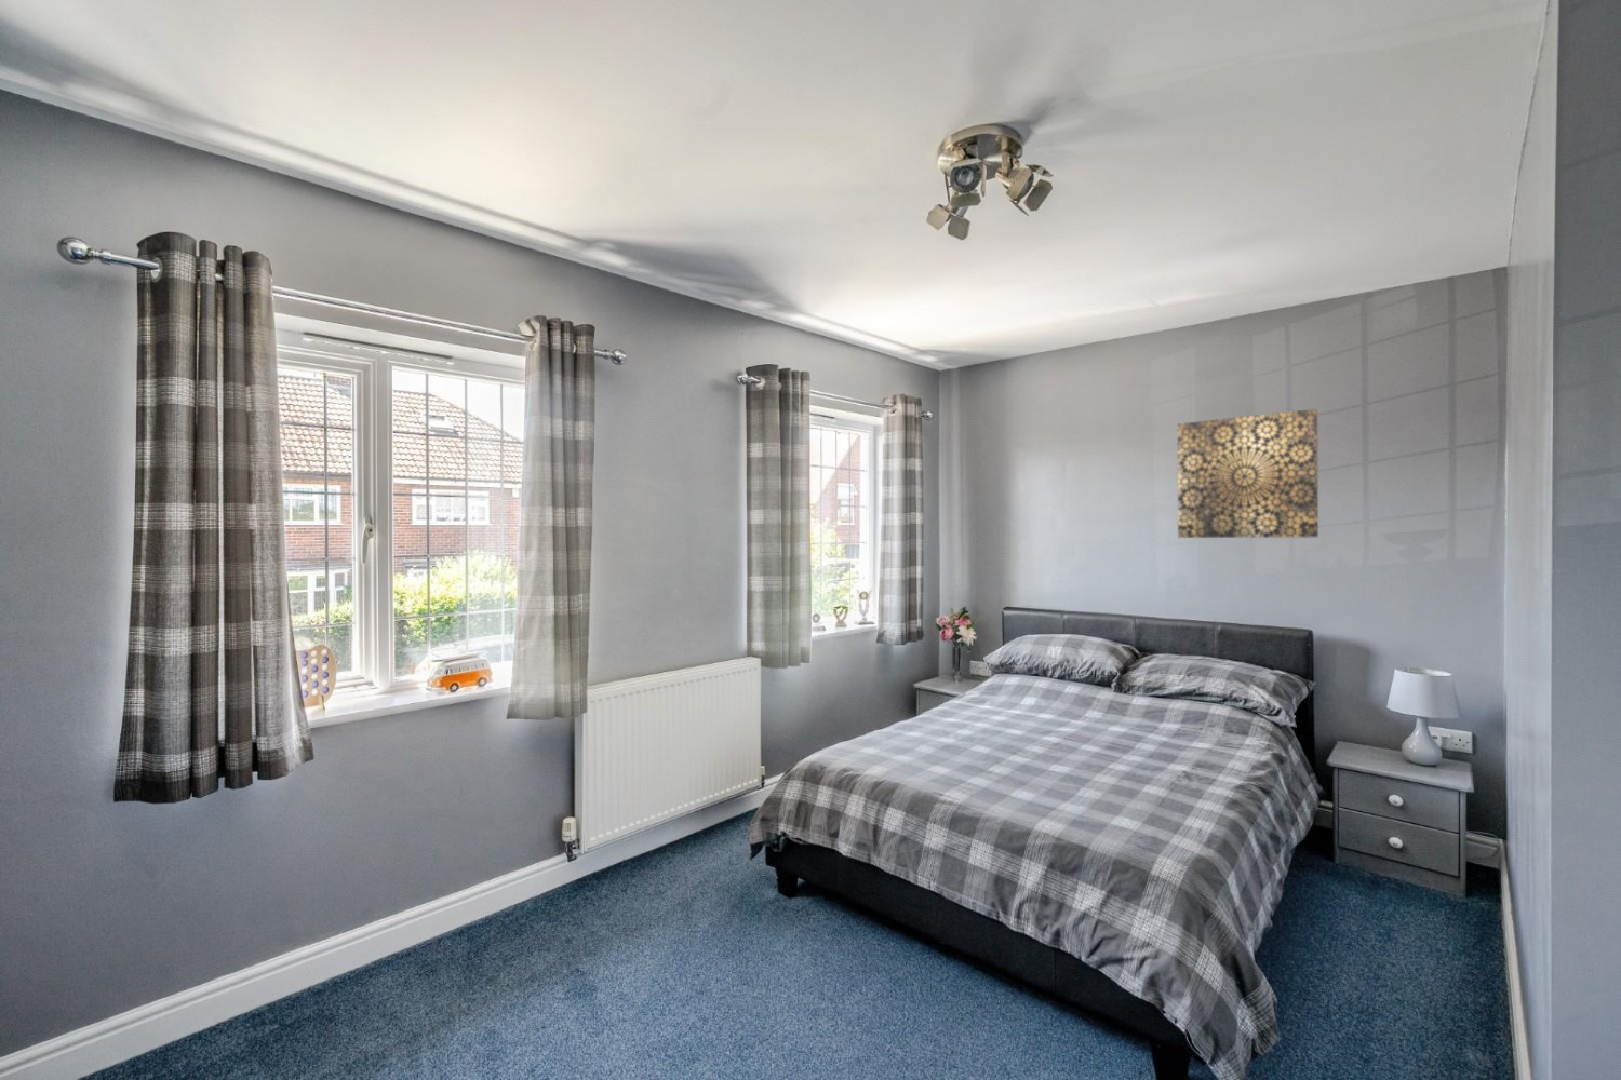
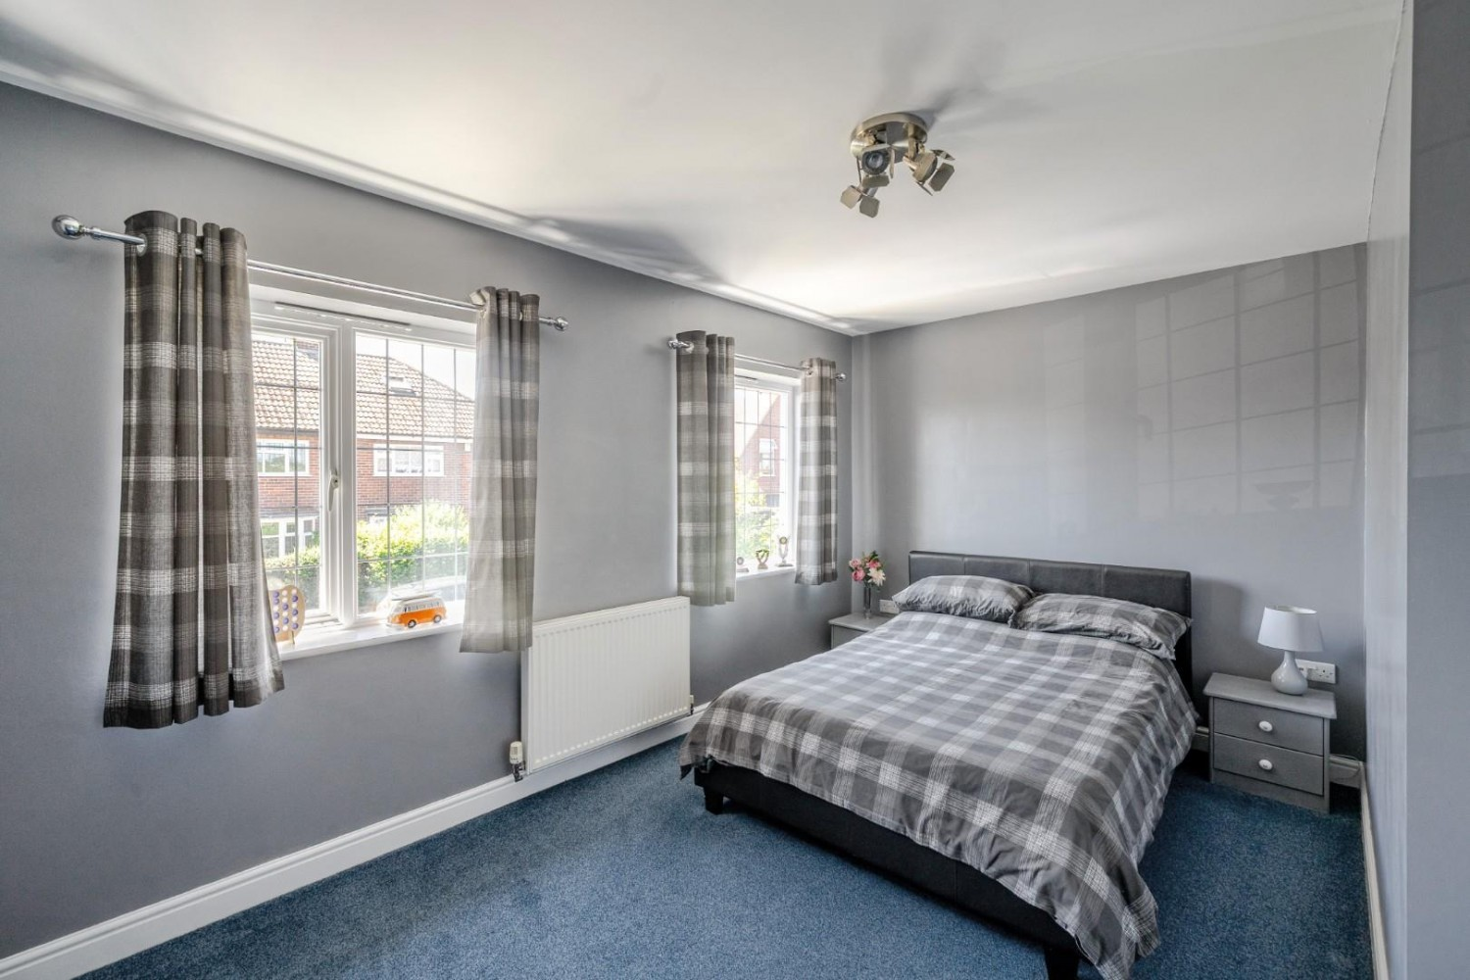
- wall art (1243, 477)
